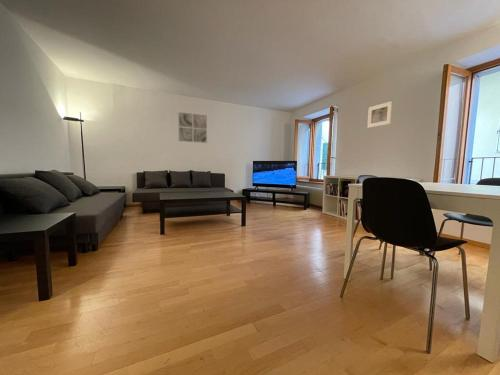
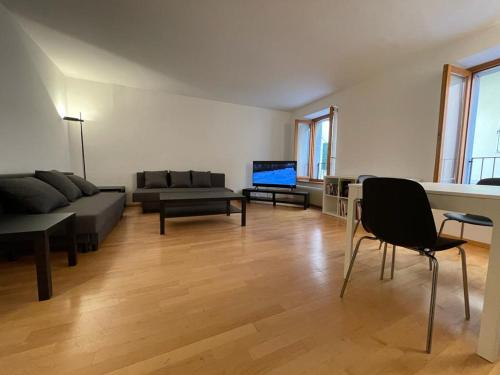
- wall art (192, 128)
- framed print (379, 115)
